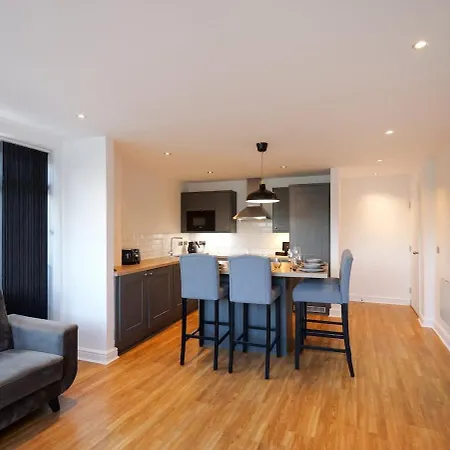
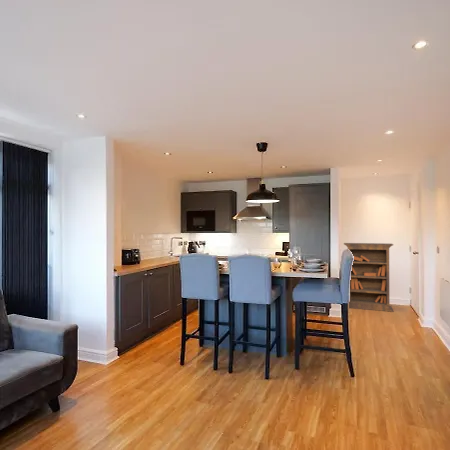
+ bookcase (367, 275)
